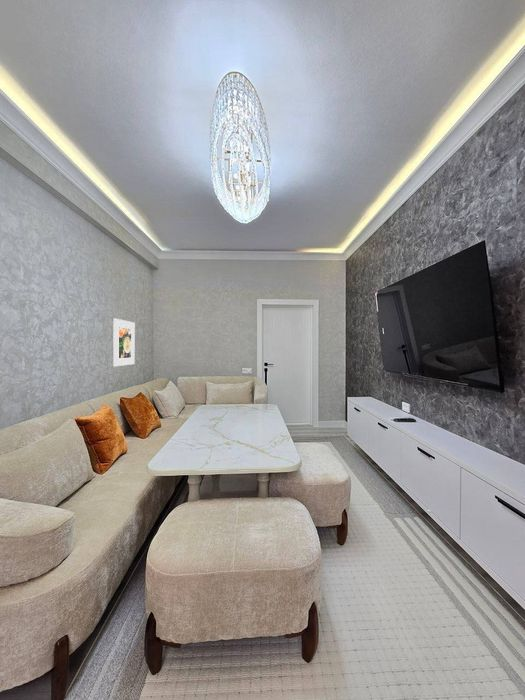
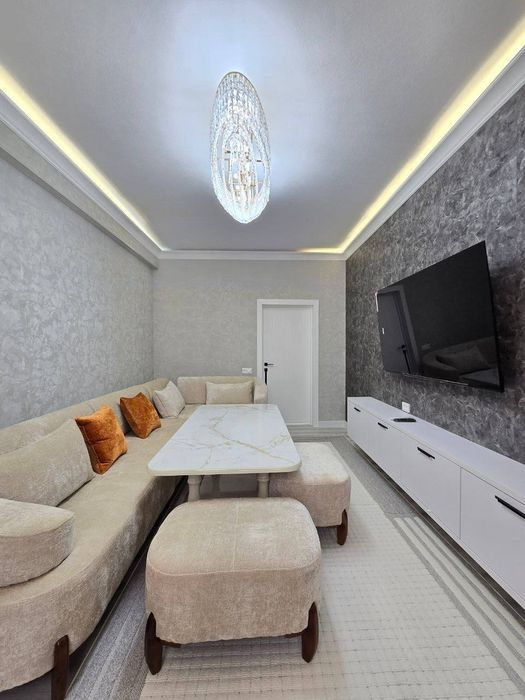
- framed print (124, 342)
